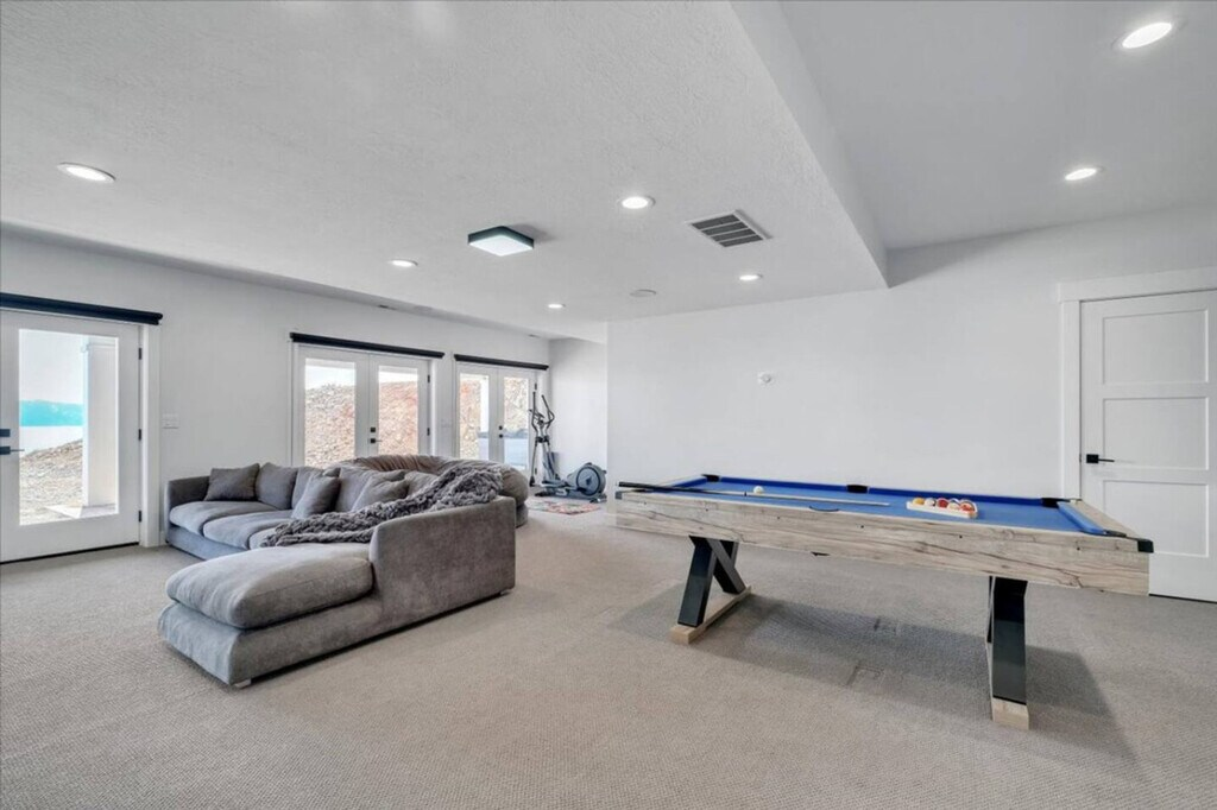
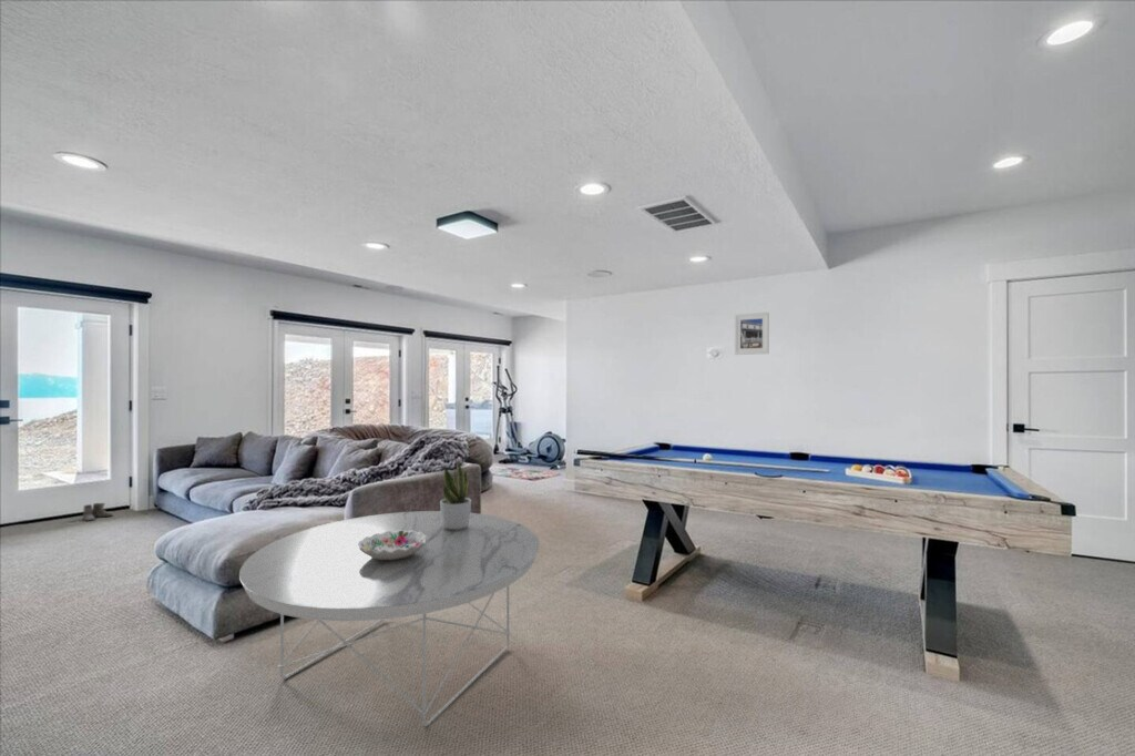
+ coffee table (401, 604)
+ potted plant (456, 490)
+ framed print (750, 334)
+ decorative bowl (392, 546)
+ boots (94, 511)
